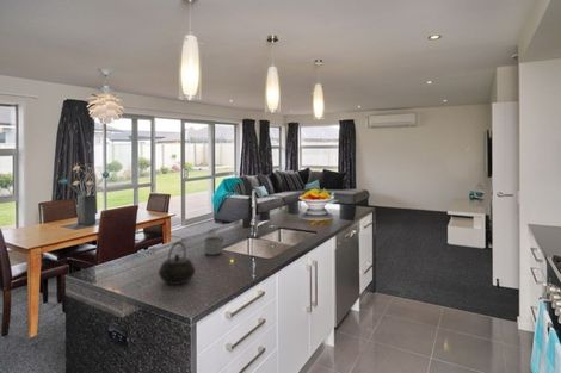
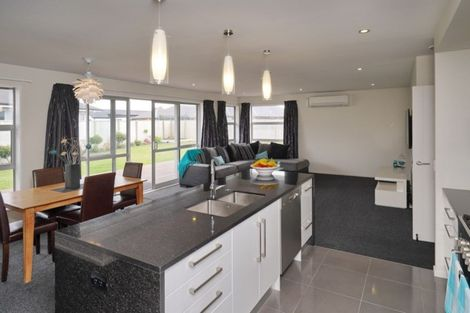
- mug (214, 244)
- kettle (175, 262)
